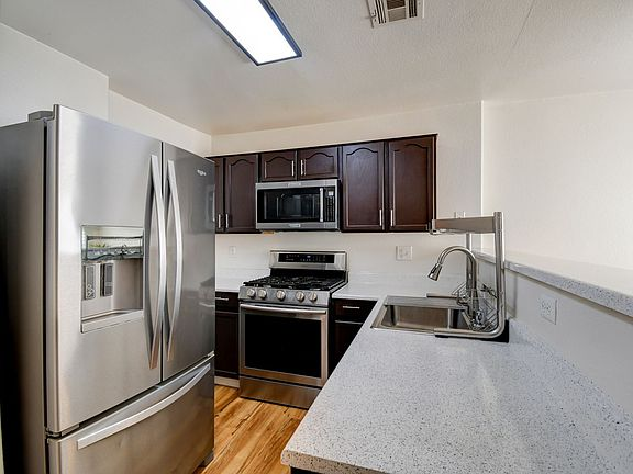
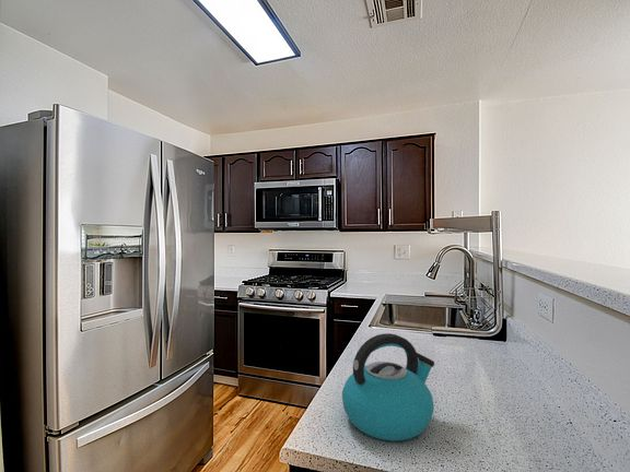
+ kettle (392, 376)
